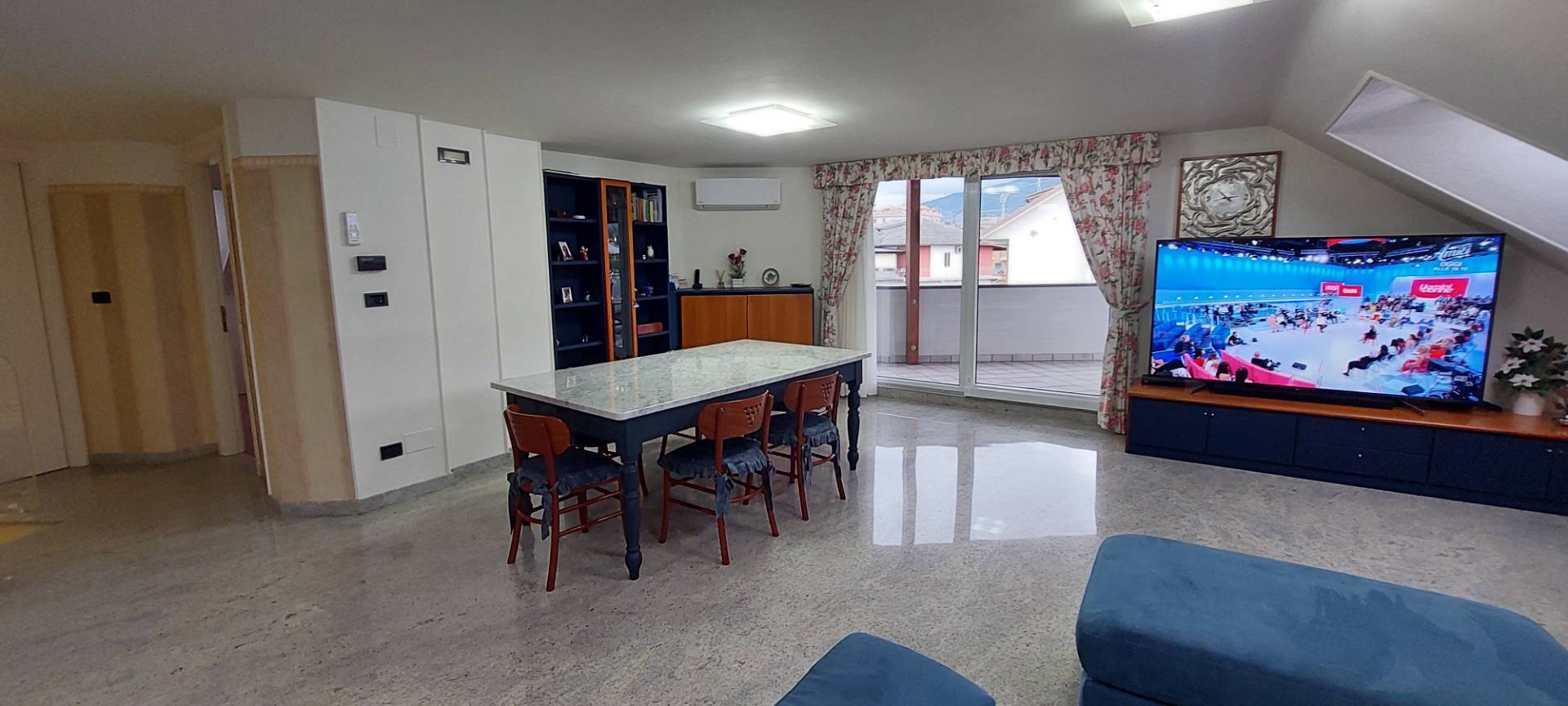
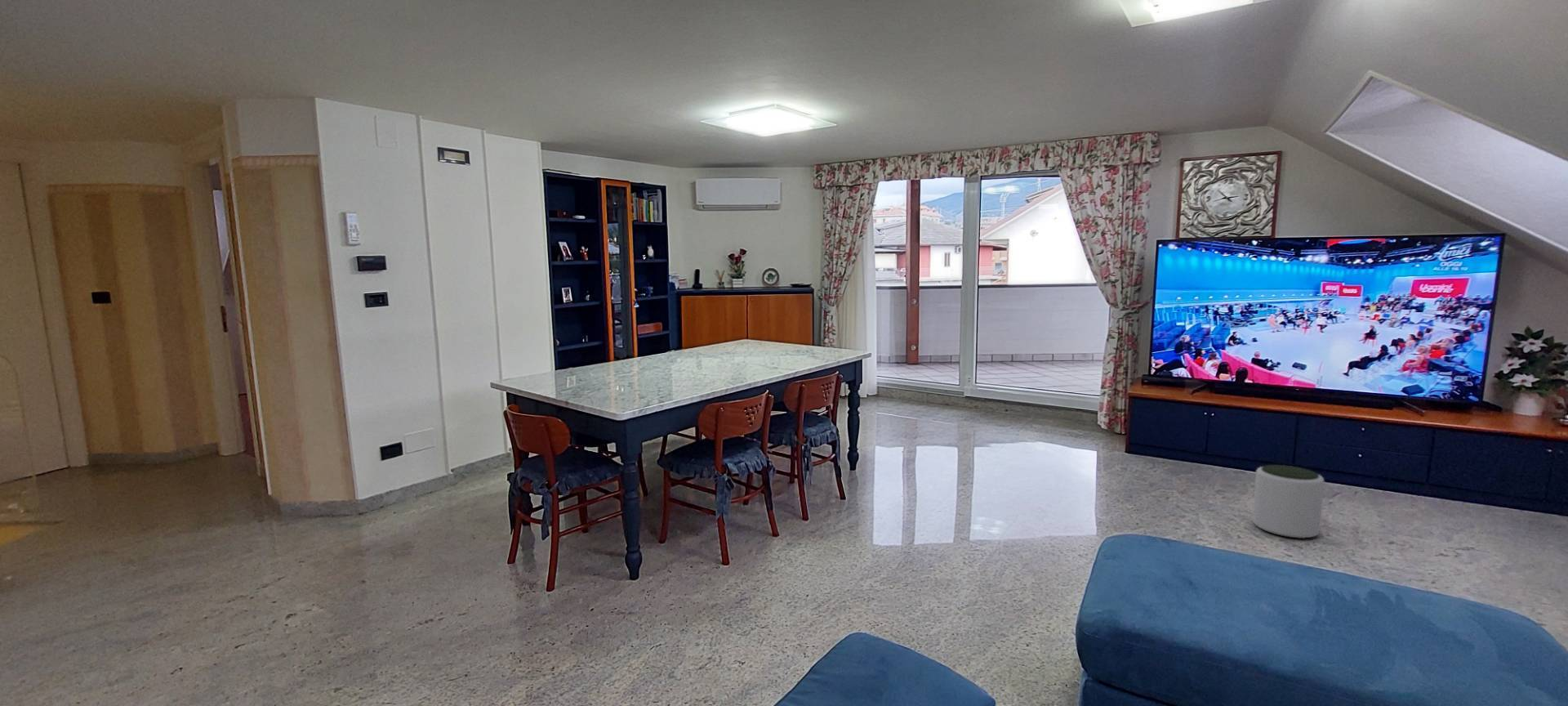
+ plant pot (1287, 500)
